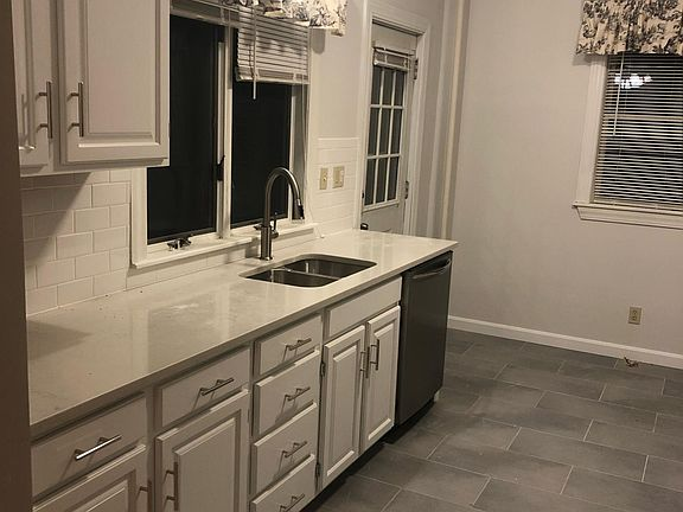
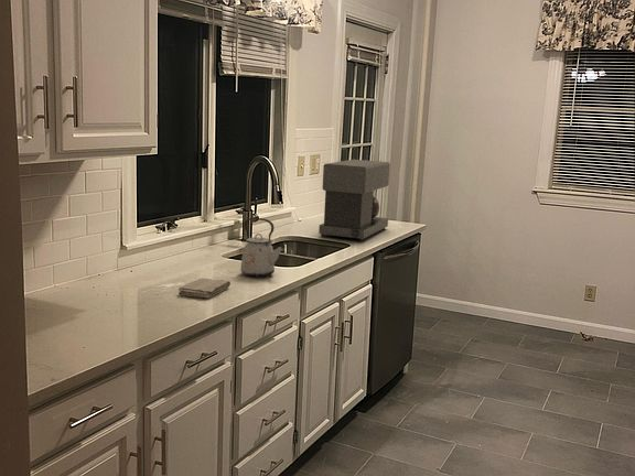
+ washcloth (204, 286)
+ coffee maker (356, 197)
+ kettle (263, 247)
